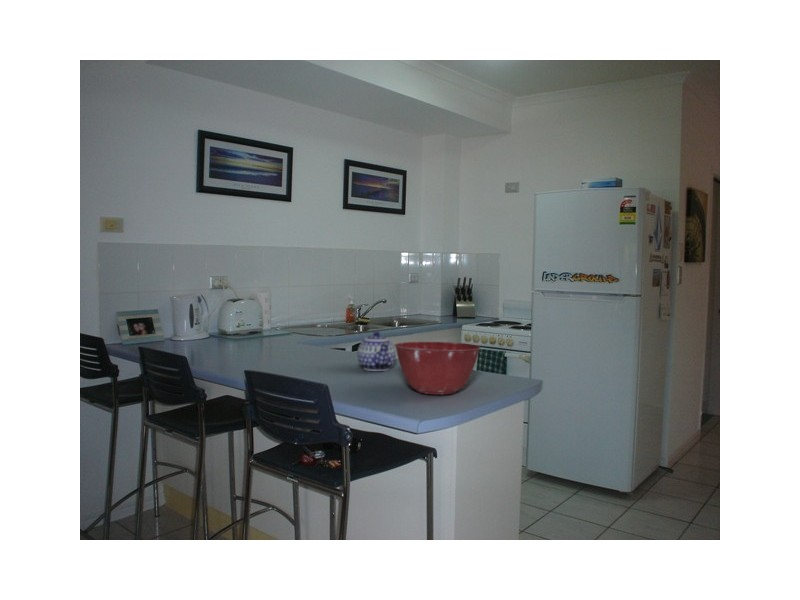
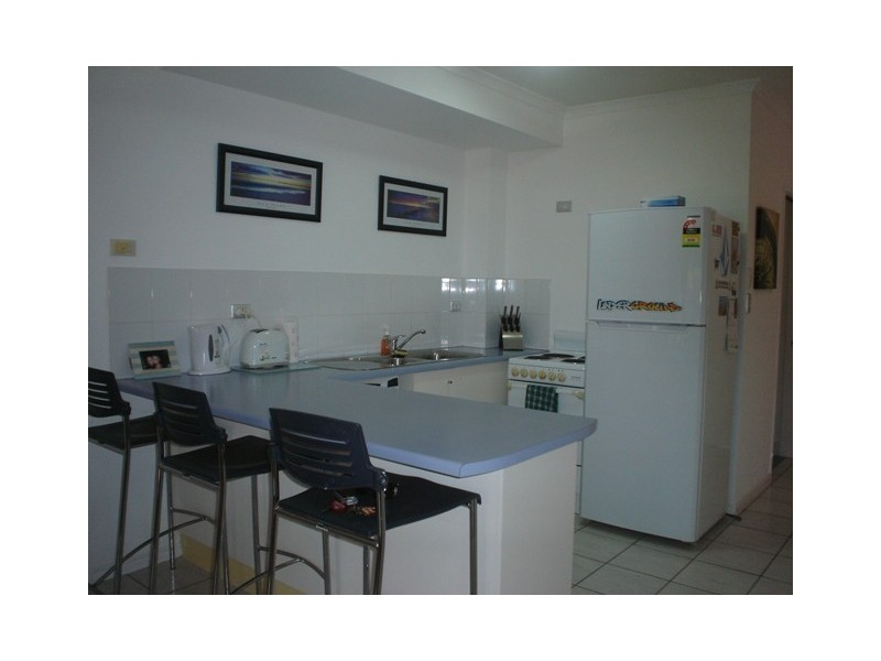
- mixing bowl (436, 367)
- teapot (376, 350)
